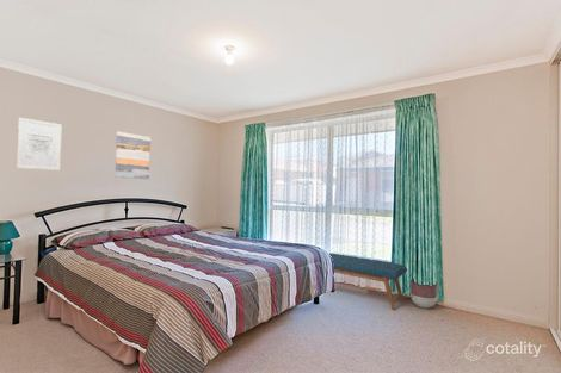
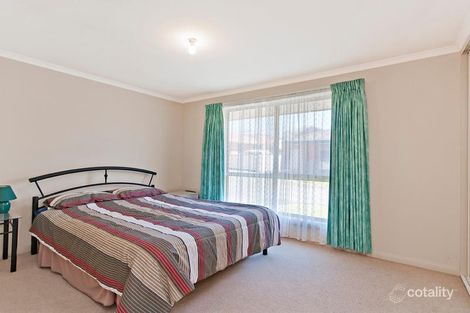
- bench (353, 275)
- planter (423, 293)
- wall art (132, 156)
- wall art (39, 144)
